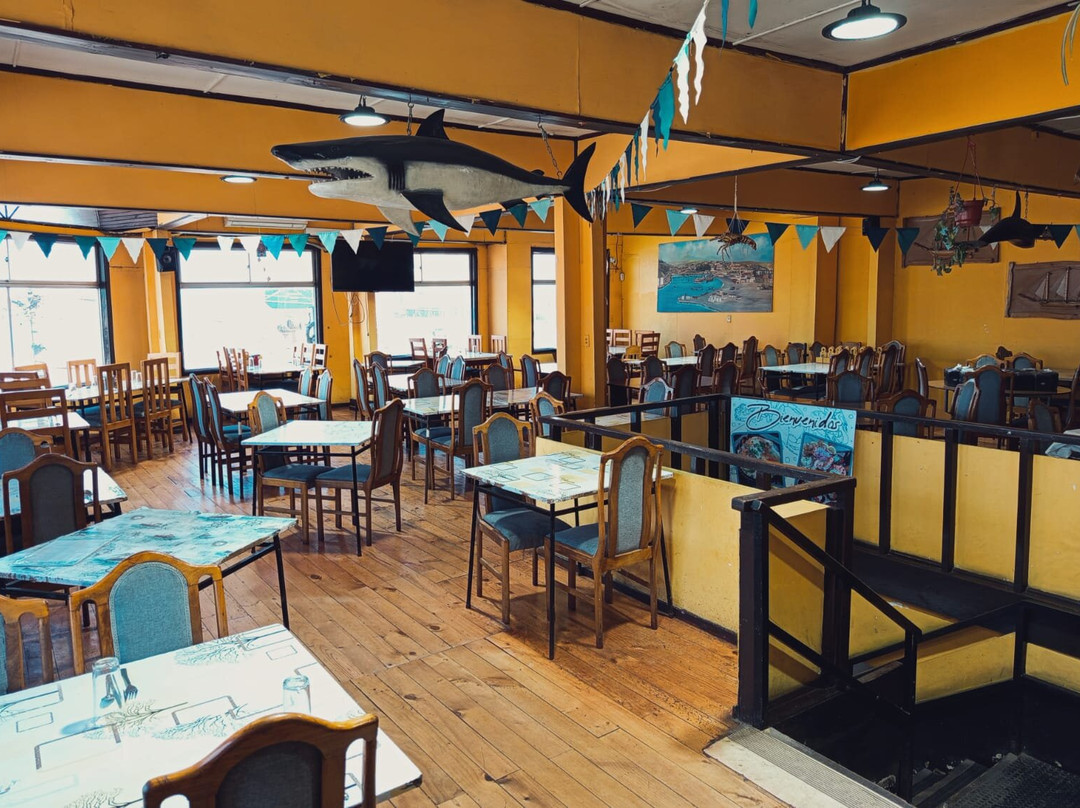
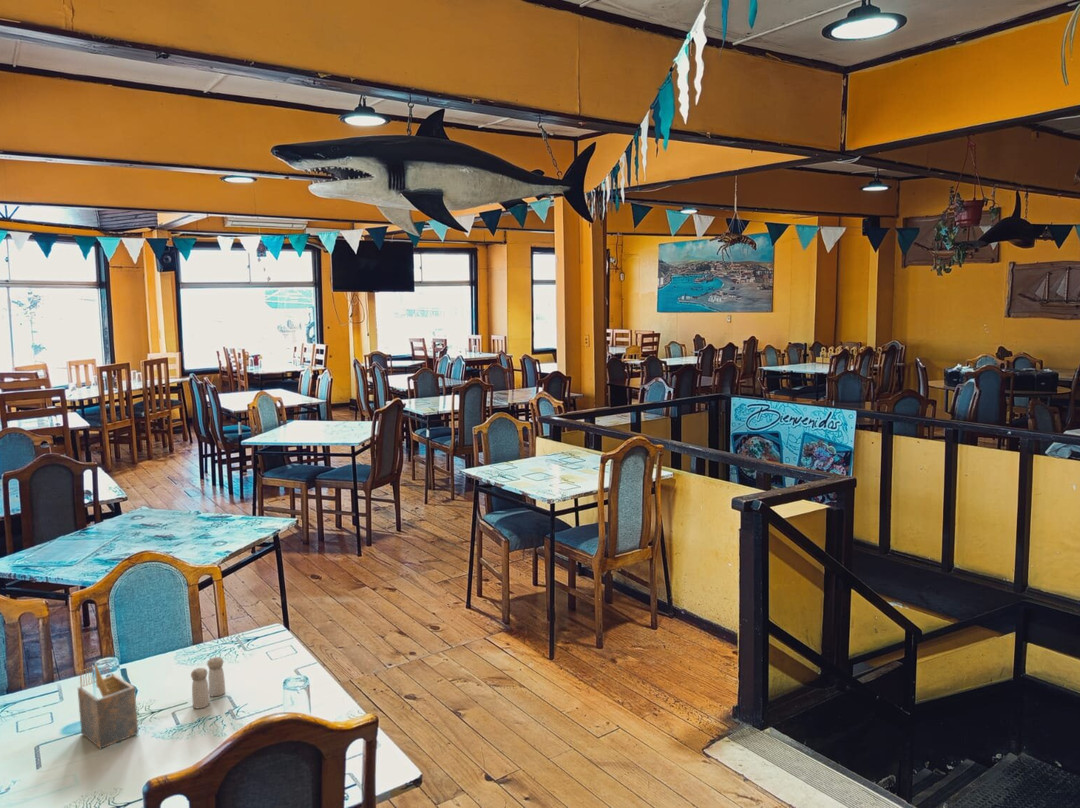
+ salt and pepper shaker (209, 681)
+ napkin holder (106, 701)
